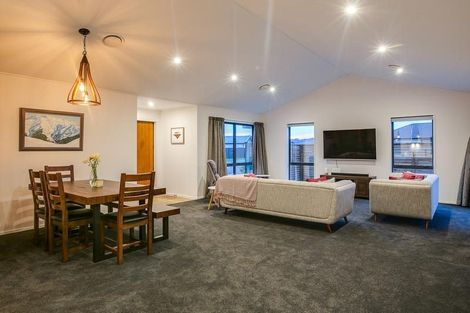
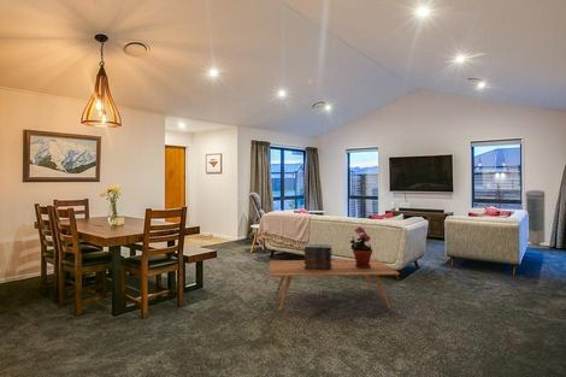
+ potted plant (361, 246)
+ coffee table (329, 275)
+ book stack (318, 255)
+ air purifier (535, 218)
